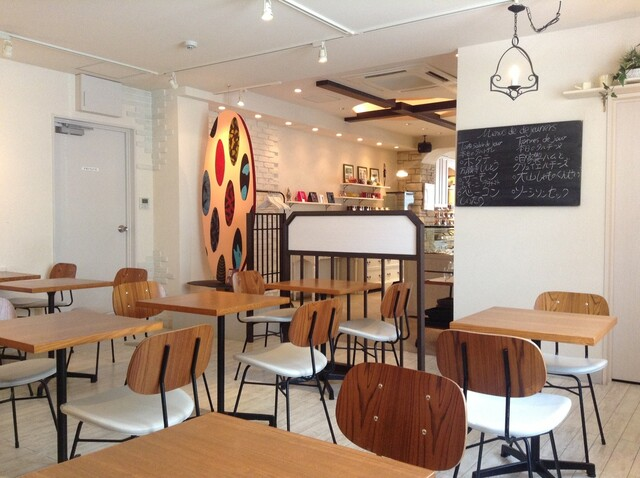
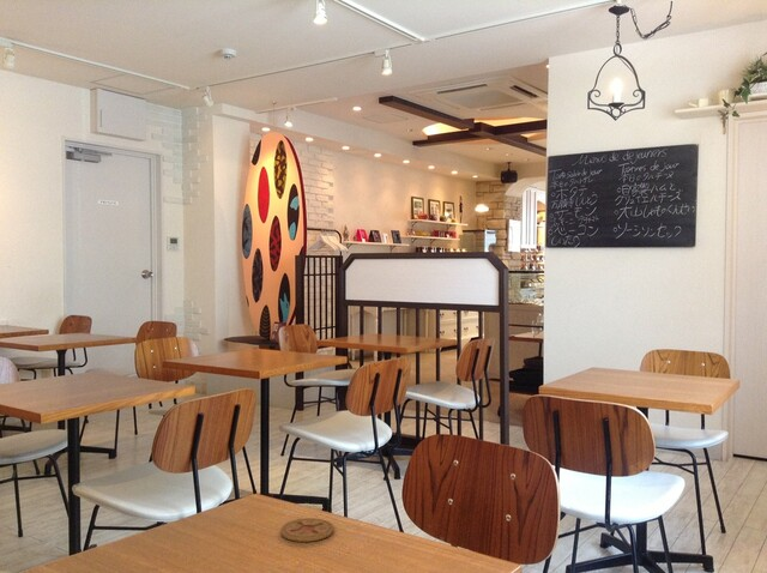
+ coaster (307, 529)
